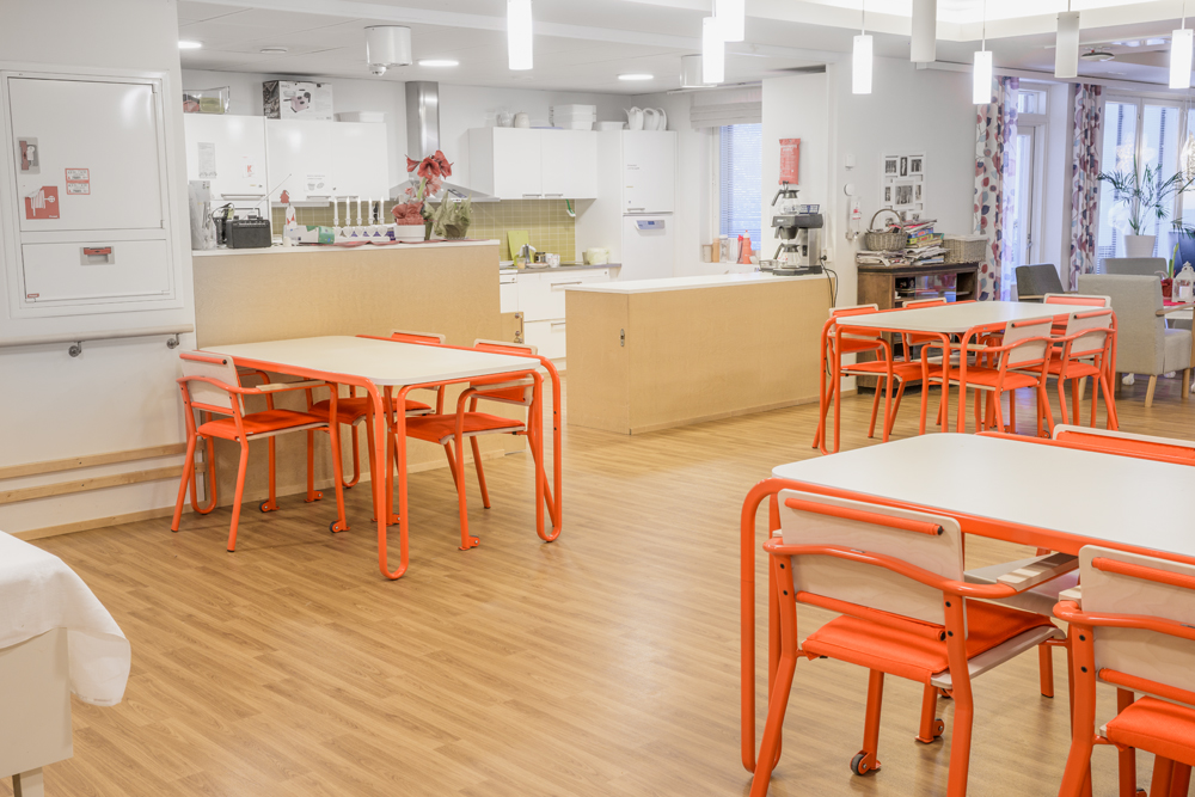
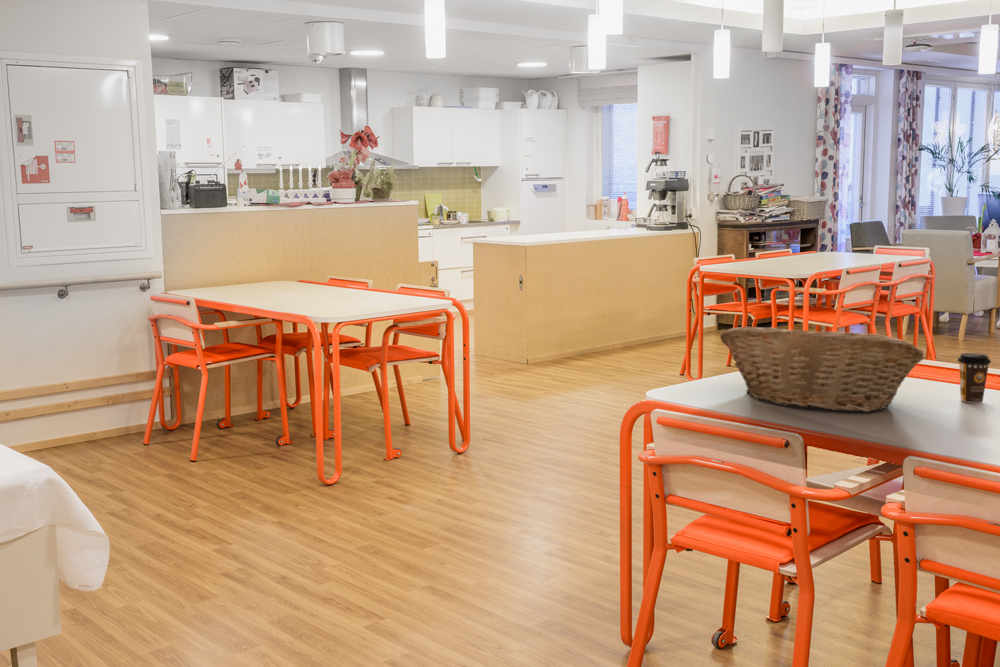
+ fruit basket (817, 360)
+ coffee cup (972, 378)
